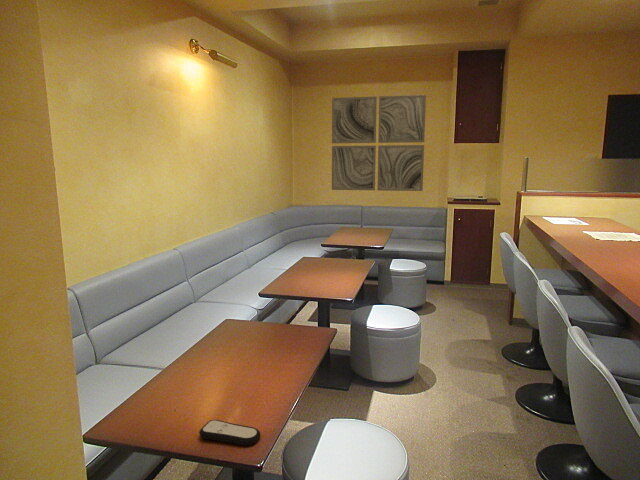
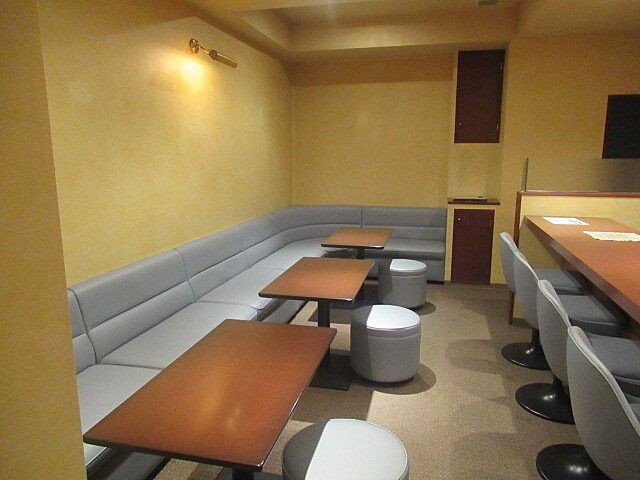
- remote control (230, 432)
- wall art (378, 145)
